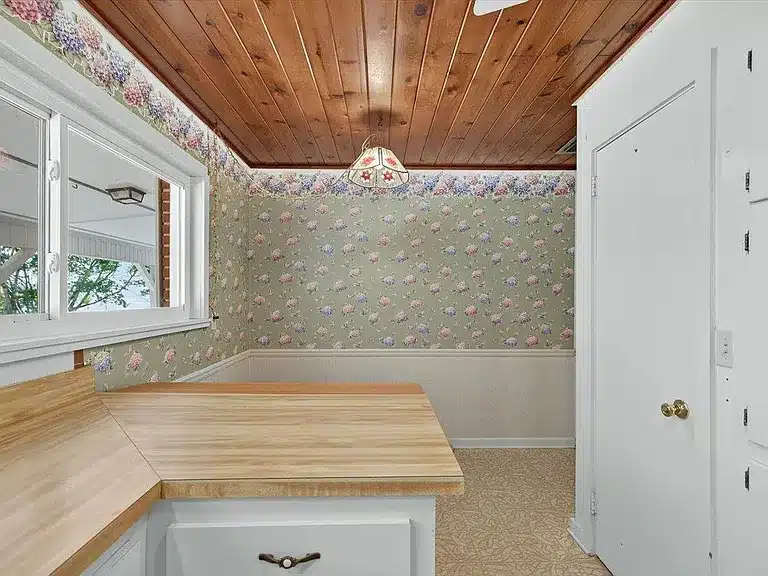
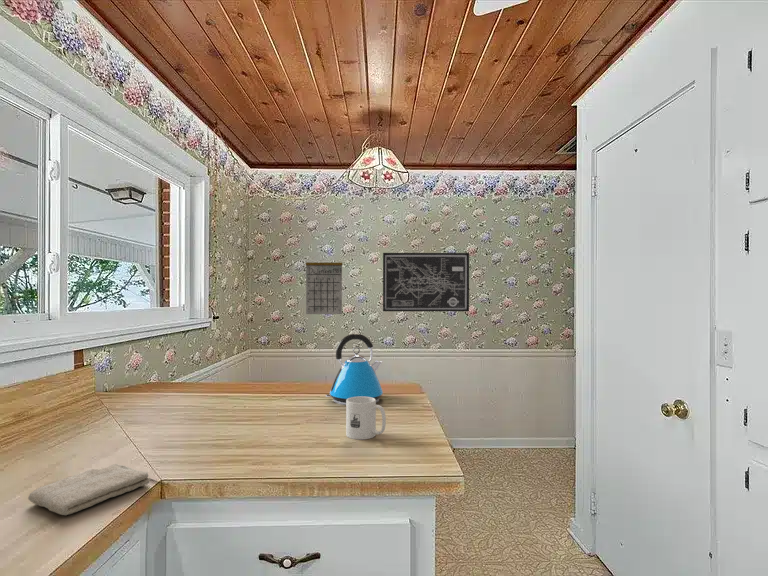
+ washcloth (93, 486)
+ wall art (425, 282)
+ mug (366, 418)
+ kettle (354, 367)
+ calendar (324, 282)
